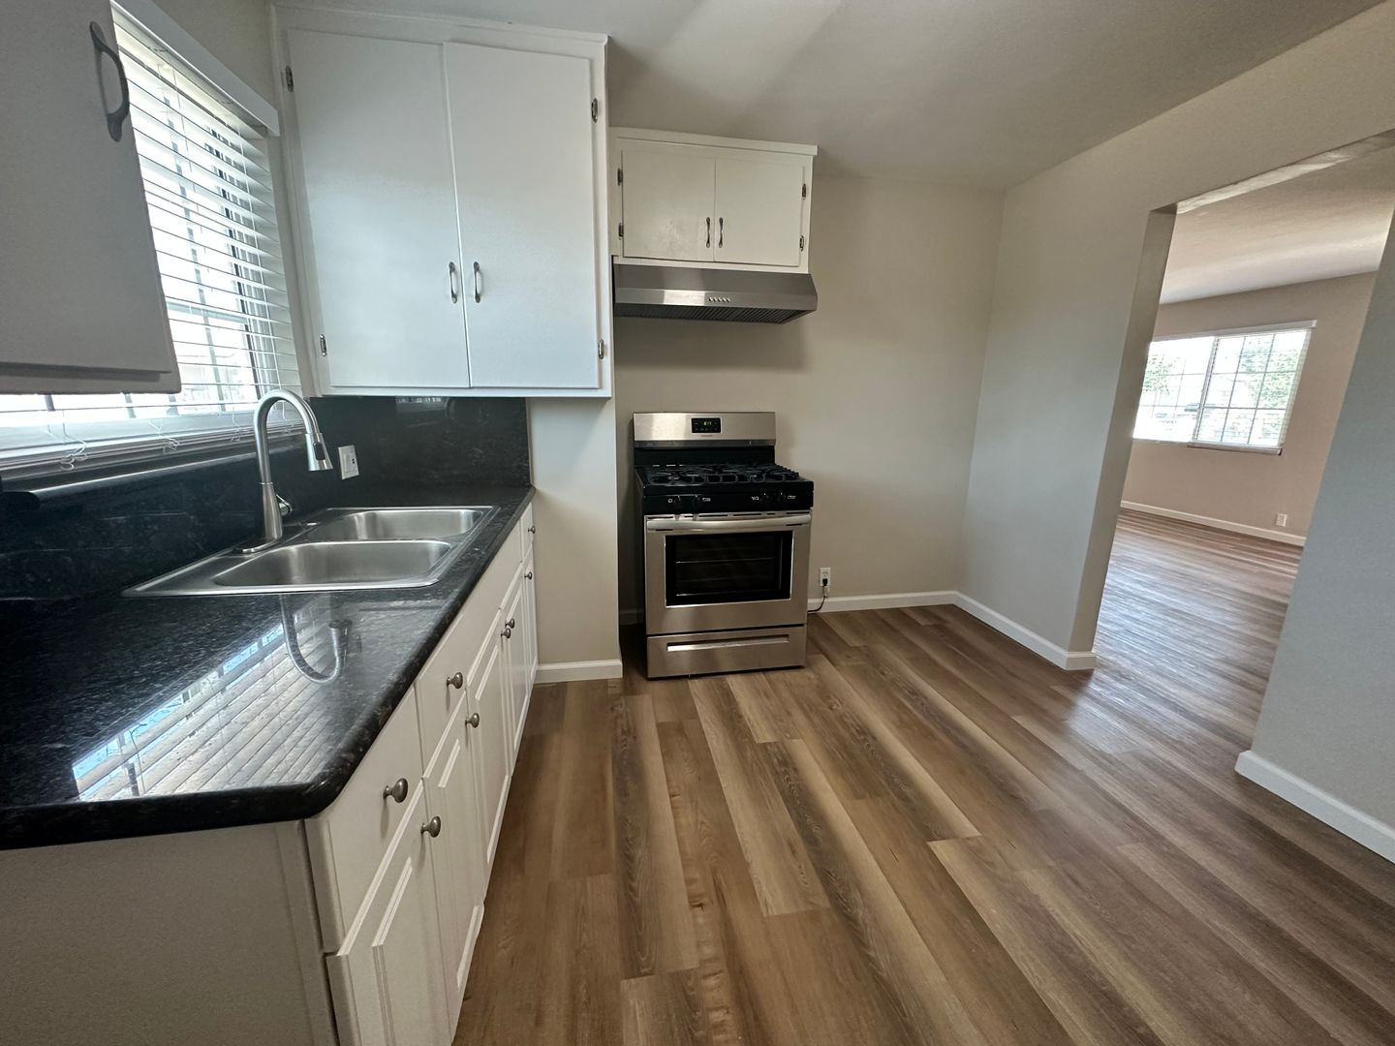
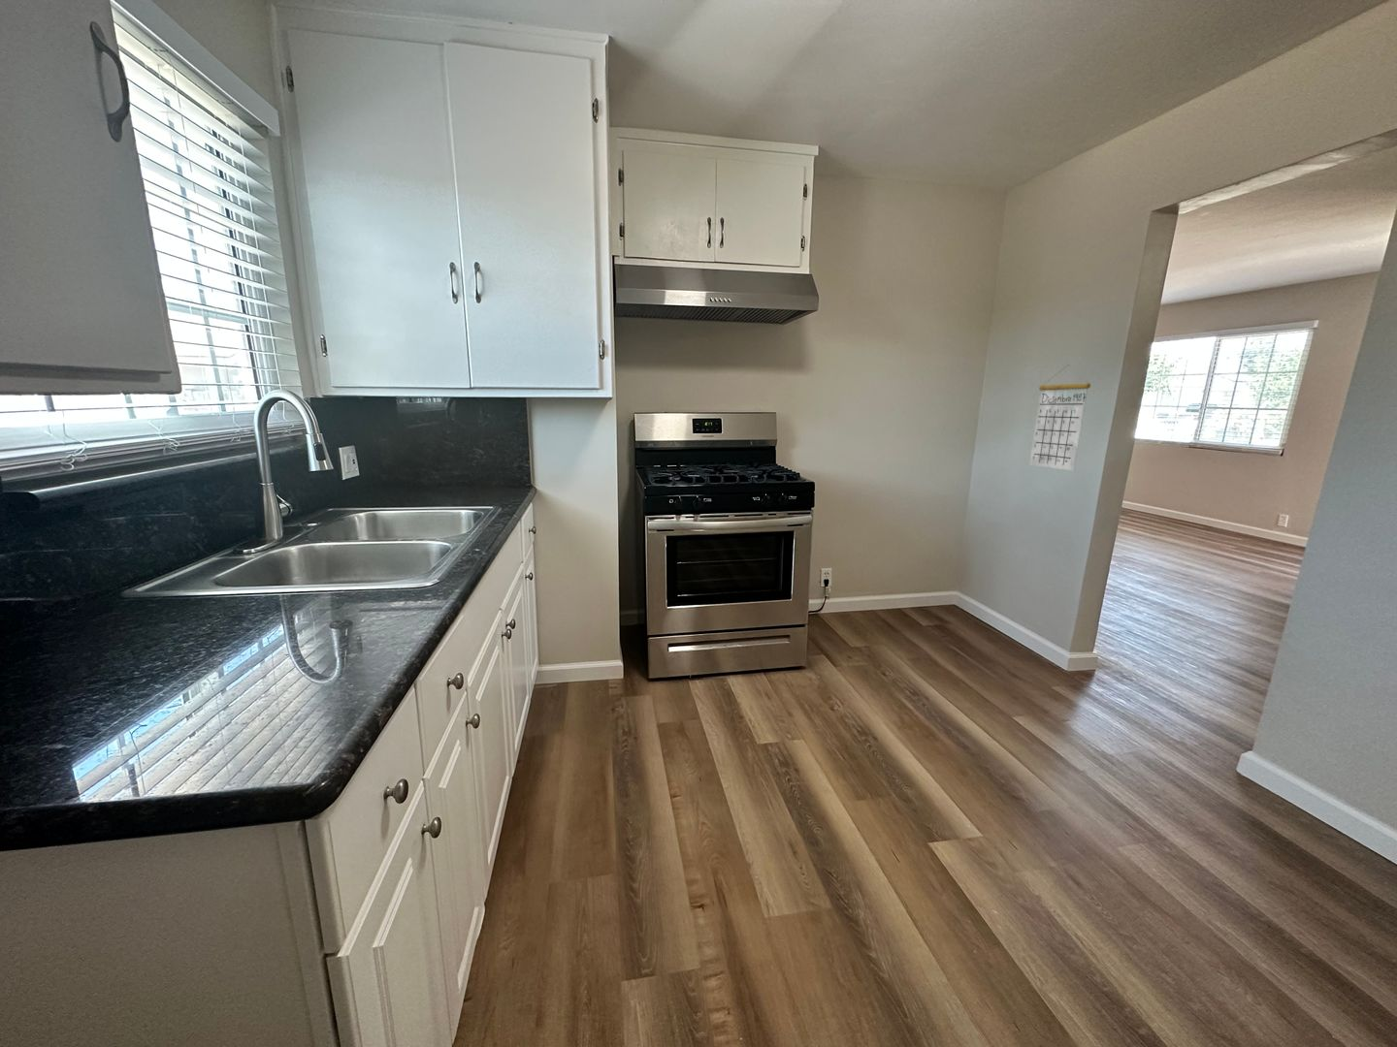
+ calendar (1058, 416)
